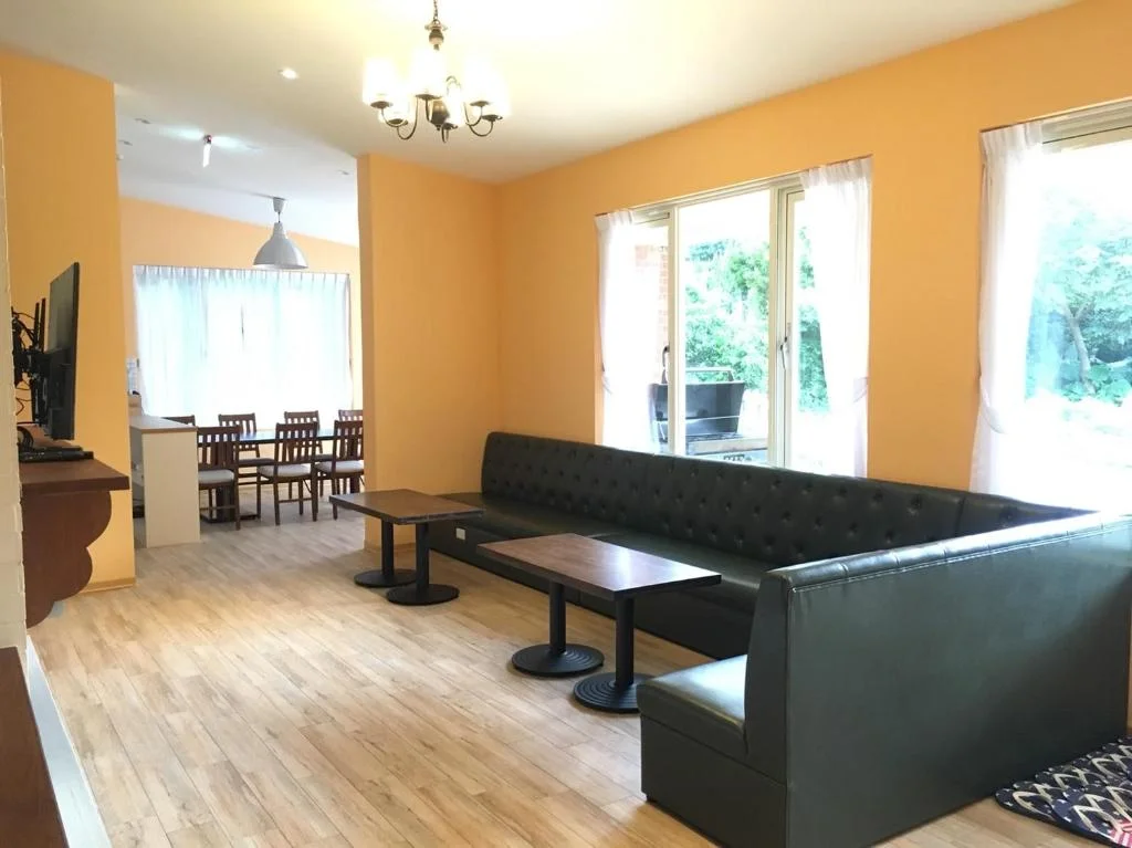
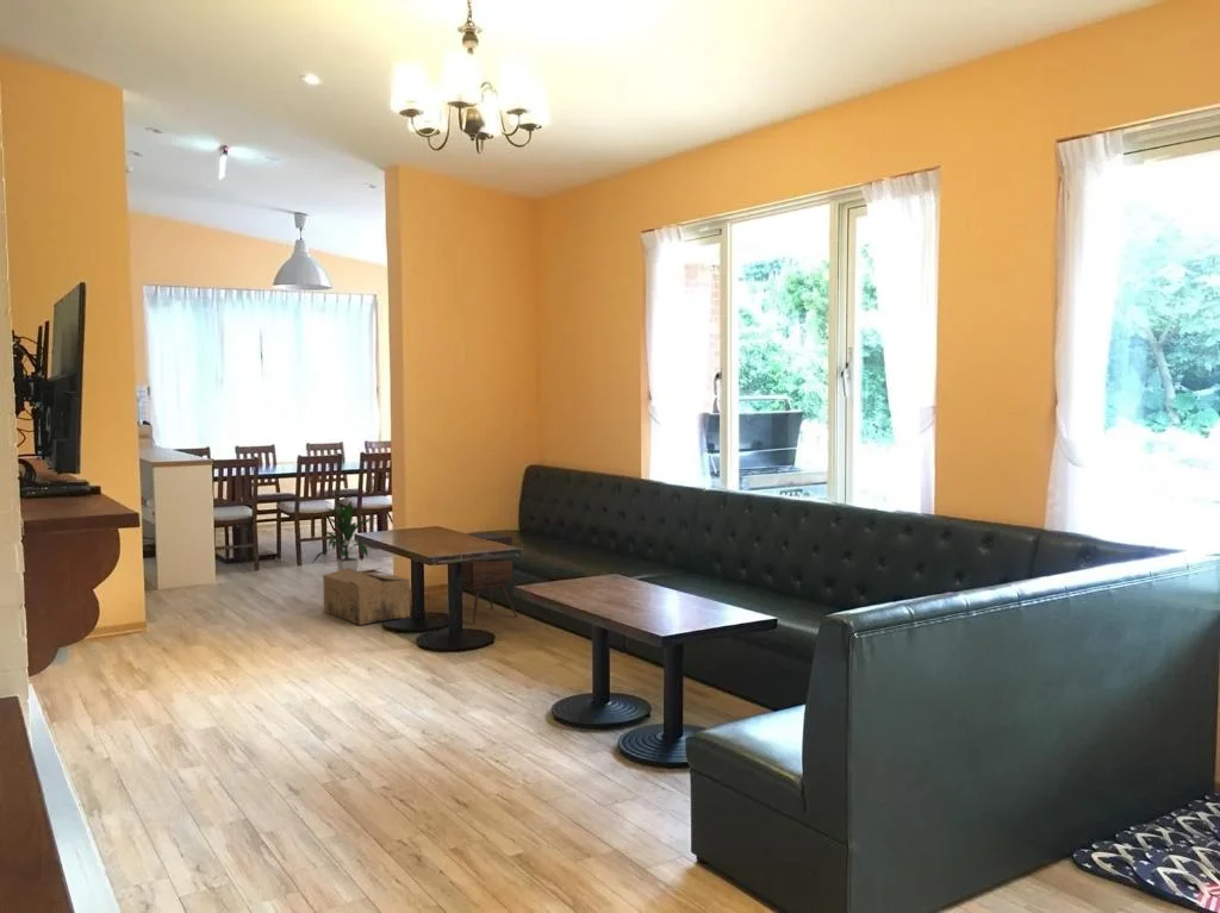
+ indoor plant (343, 540)
+ cardboard box (366, 593)
+ side table (481, 576)
